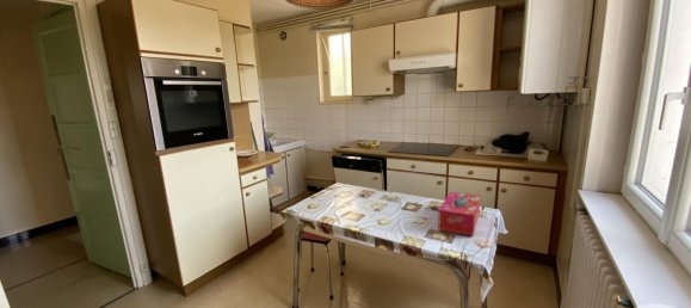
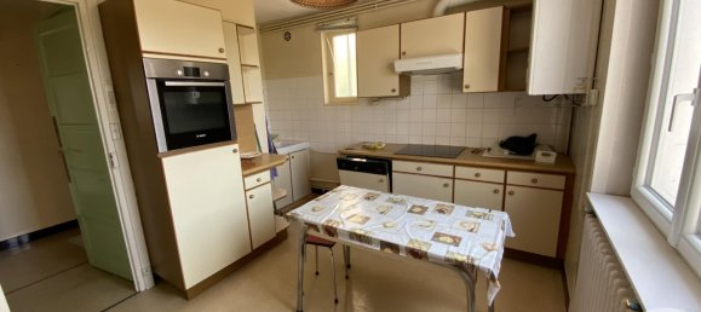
- tissue box (459, 211)
